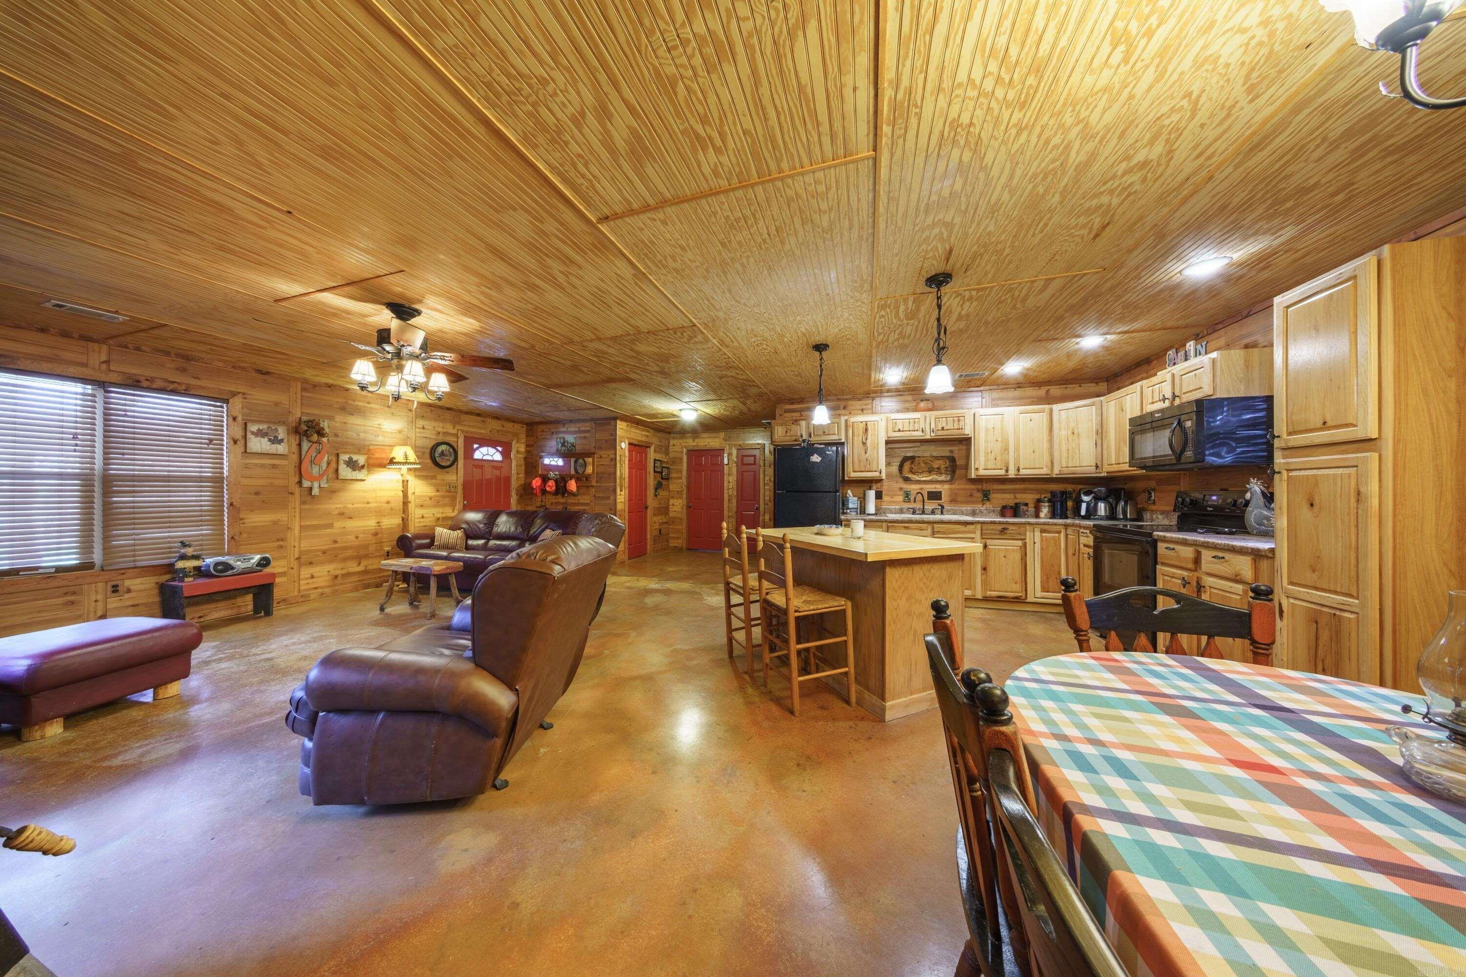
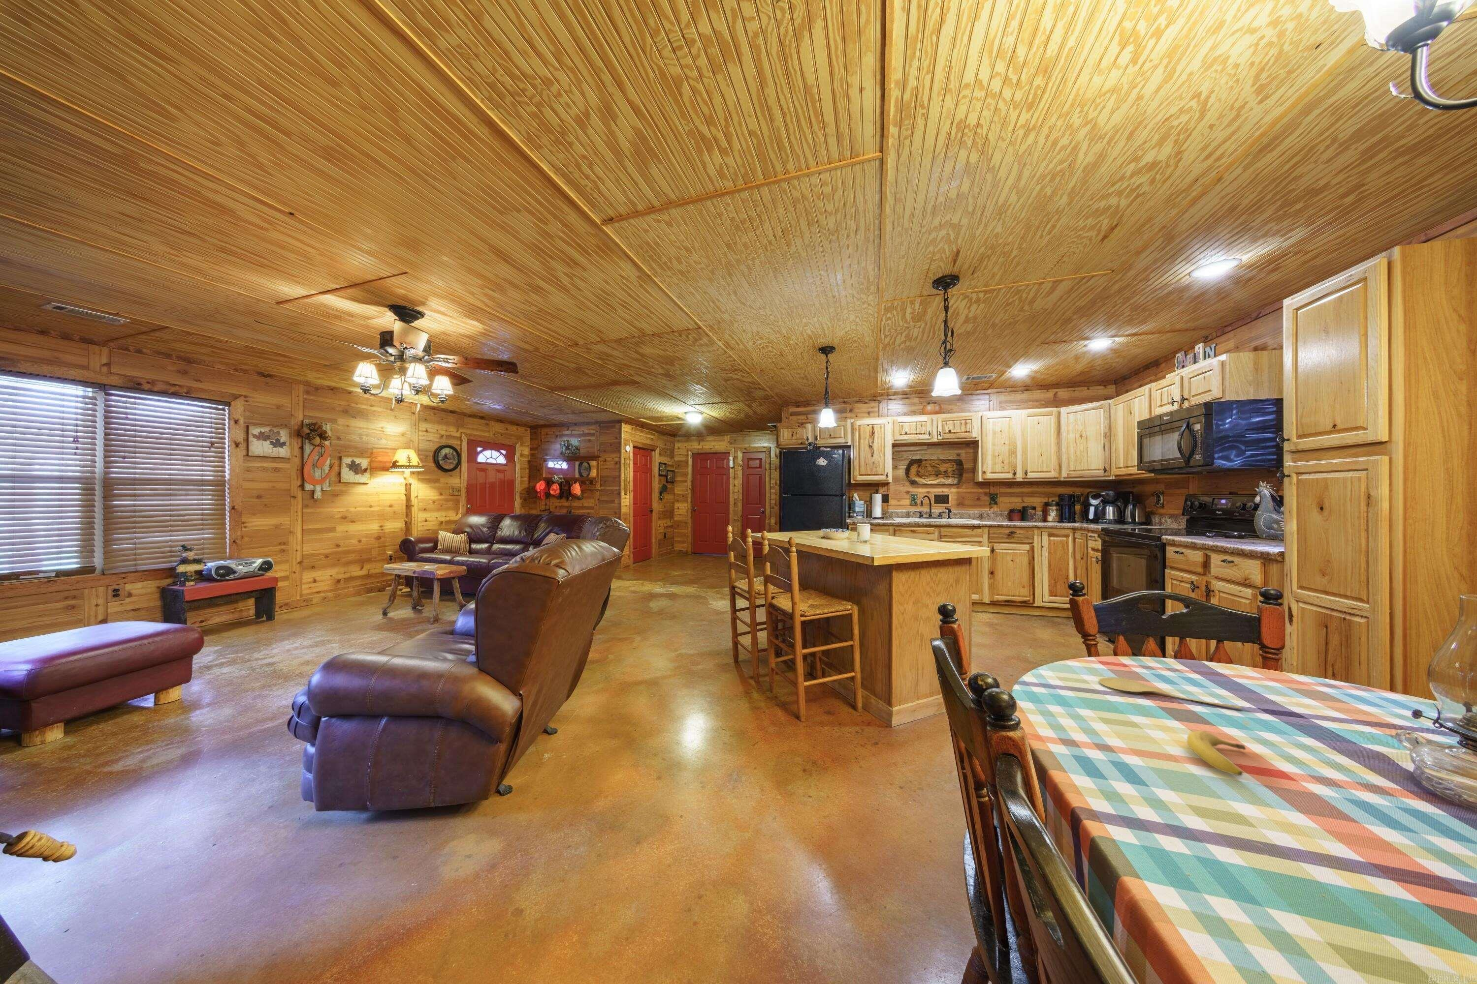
+ spoon (1165, 692)
+ fruit (1215, 749)
